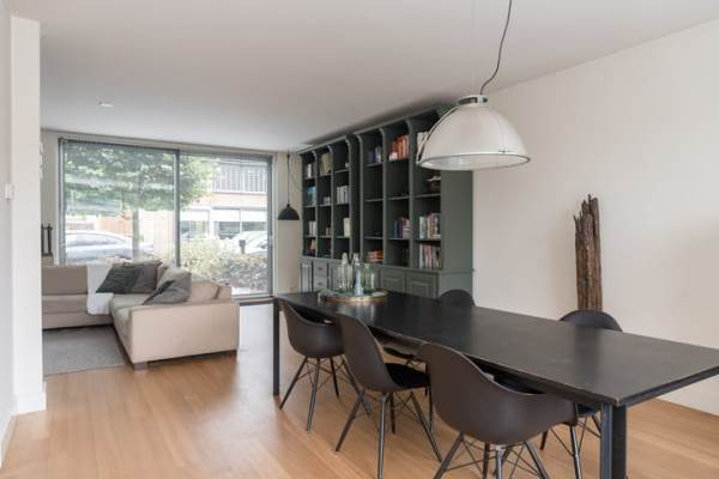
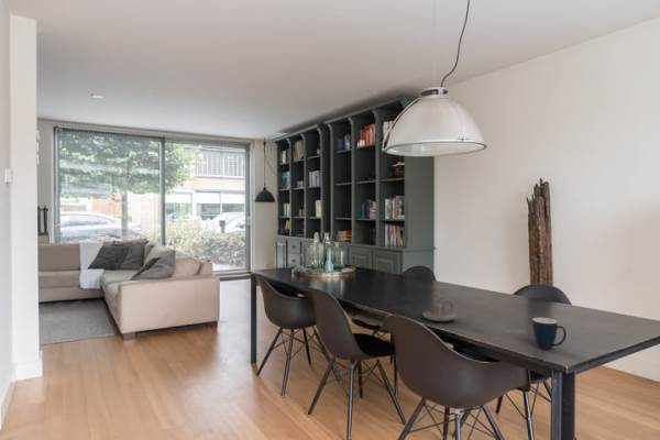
+ mug (549, 334)
+ candle holder (441, 308)
